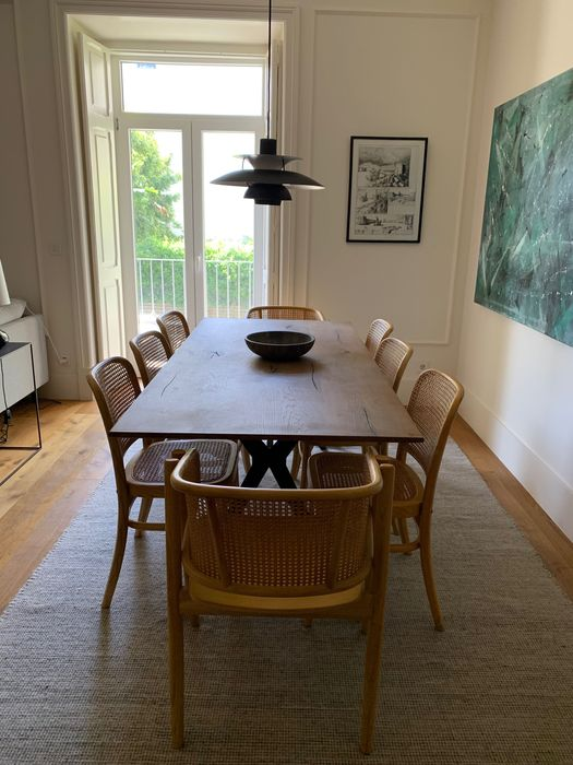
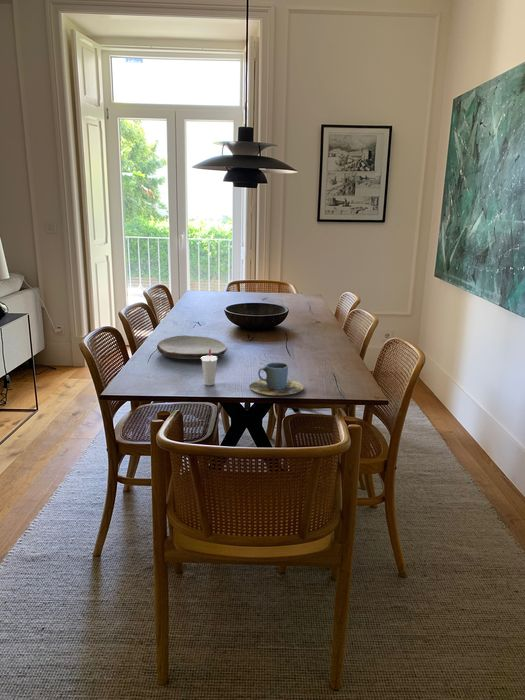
+ plate (192, 348)
+ cup (276, 376)
+ cup (209, 366)
